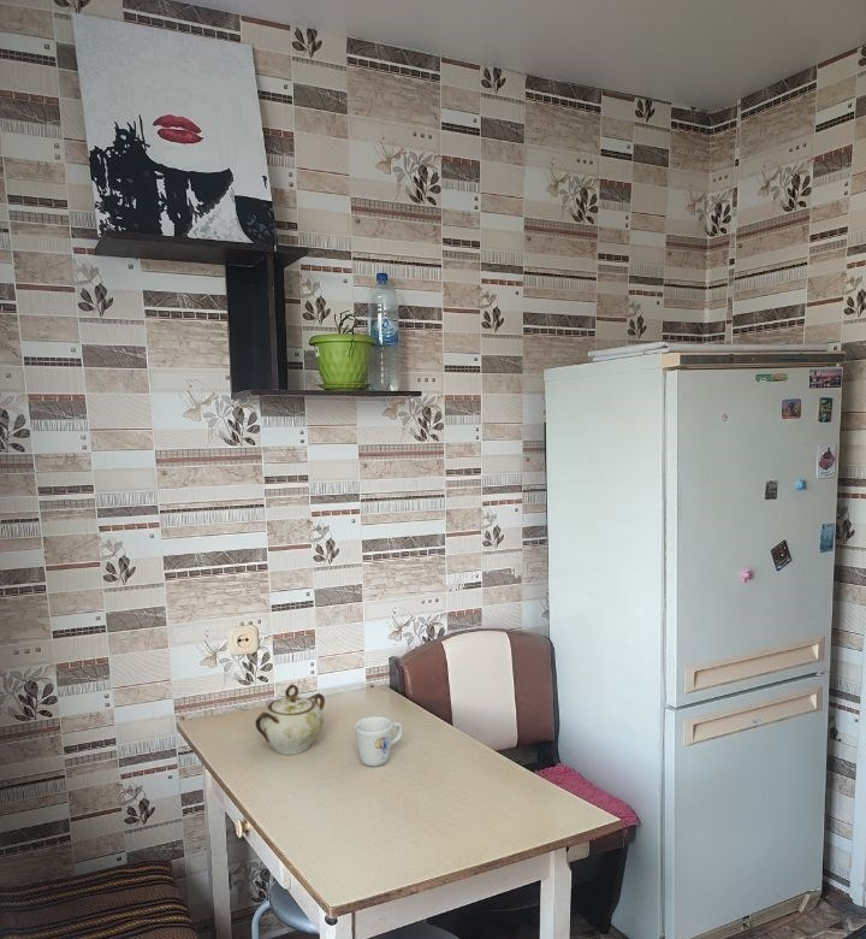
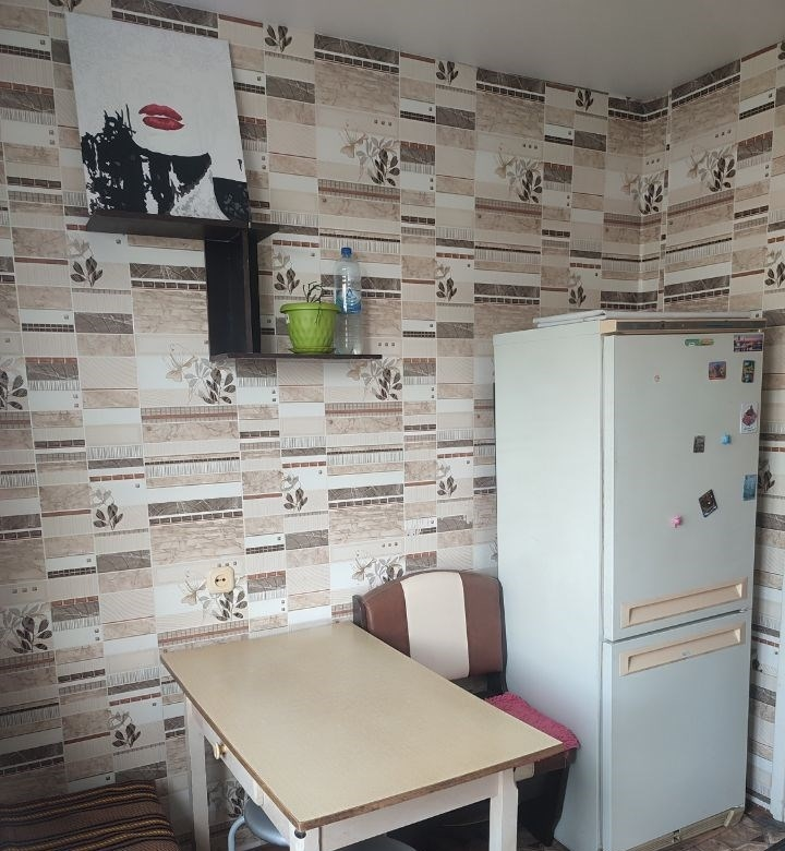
- sugar bowl (291, 716)
- mug (380, 740)
